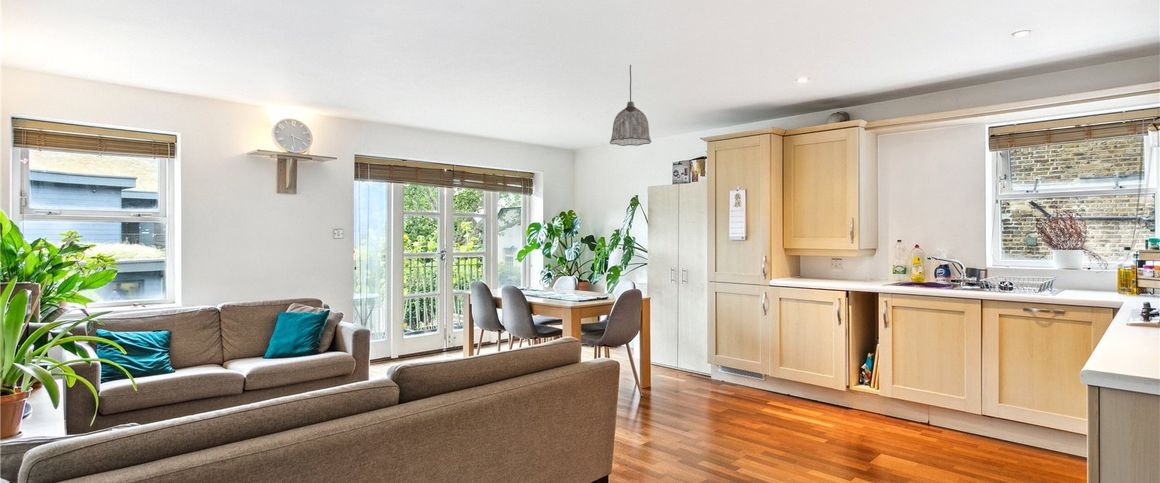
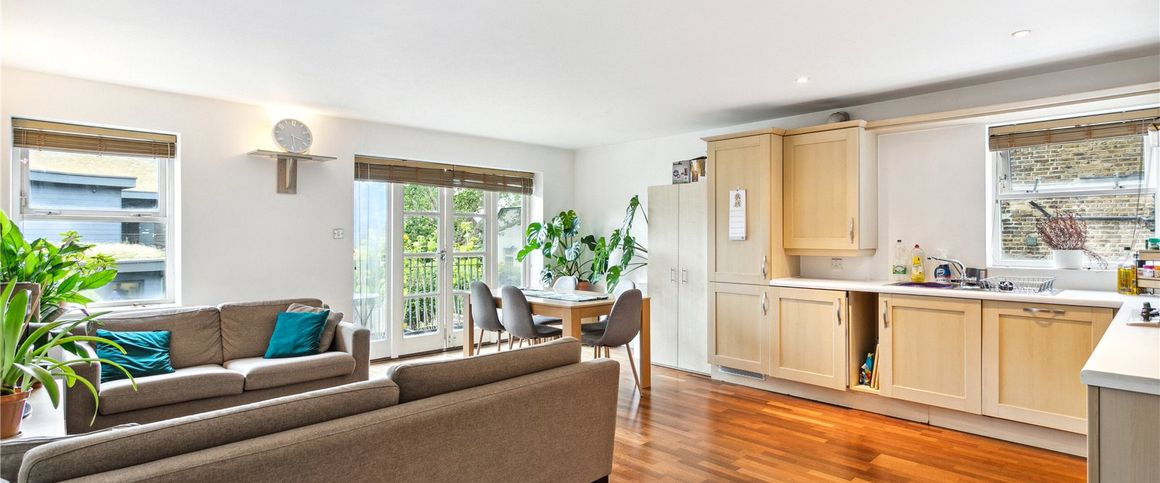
- pendant lamp (630, 103)
